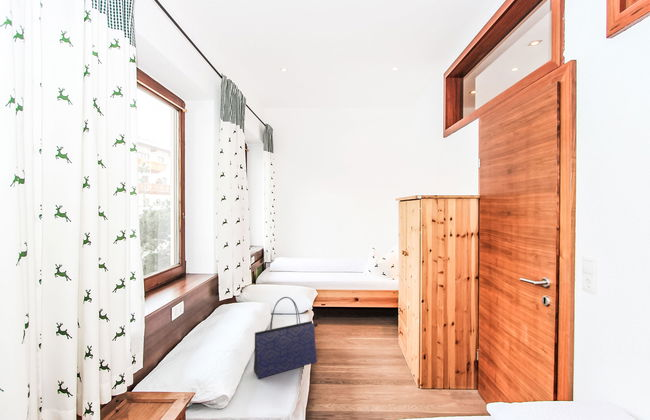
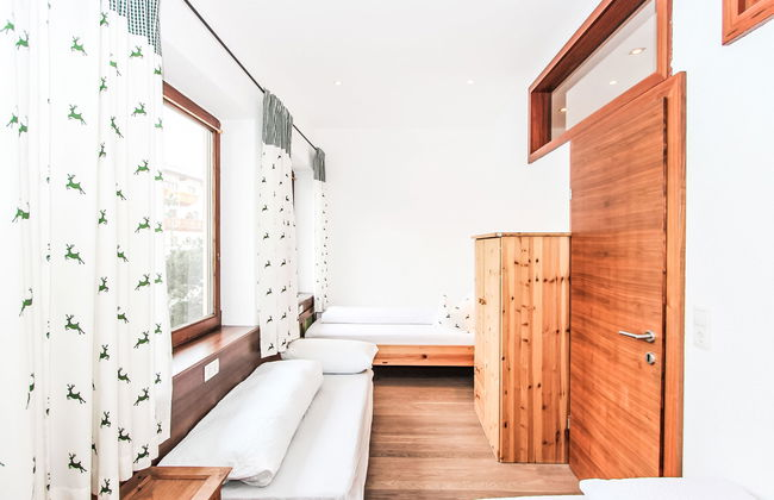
- tote bag (288, 331)
